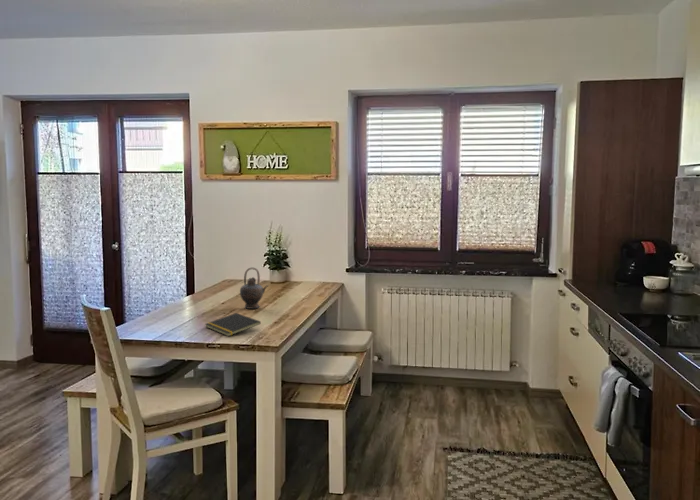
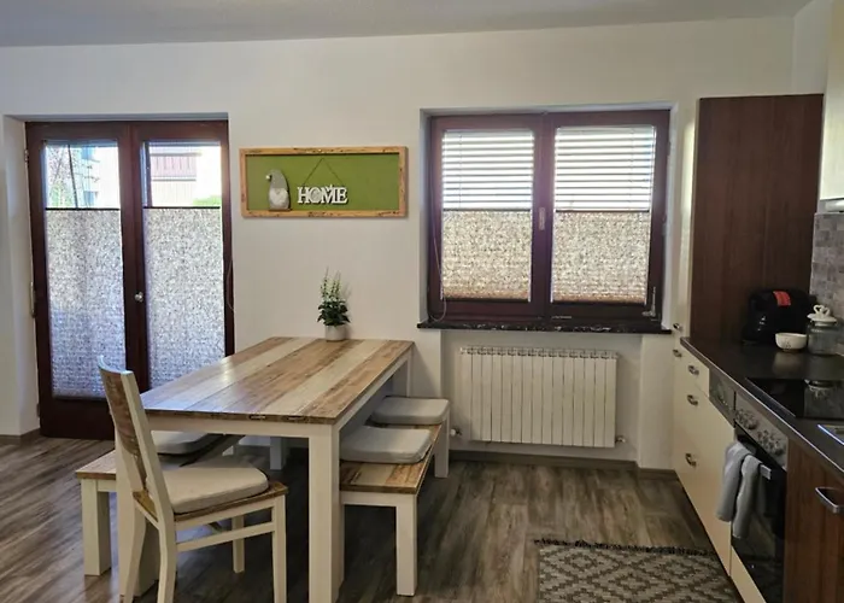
- notepad (232, 324)
- teapot (254, 287)
